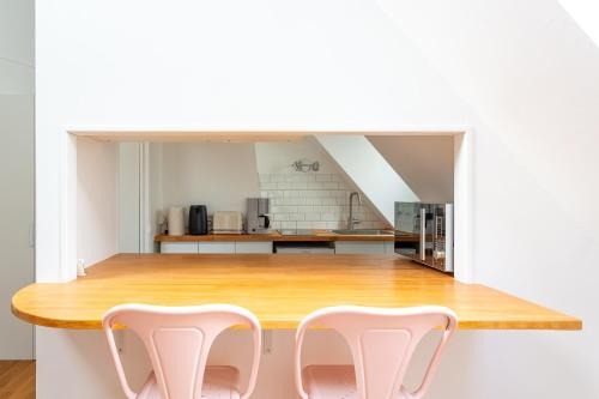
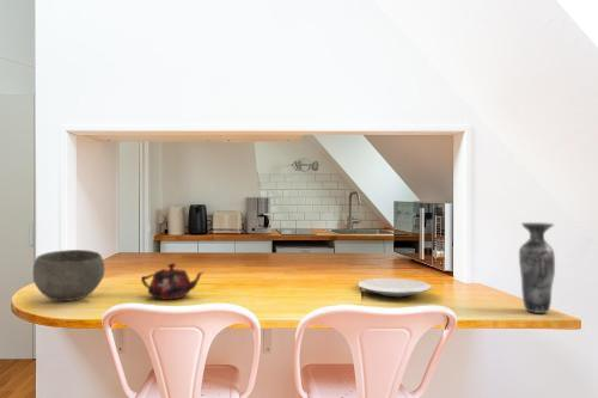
+ vase (536, 267)
+ teapot (172, 280)
+ bowl (69, 275)
+ plate (393, 289)
